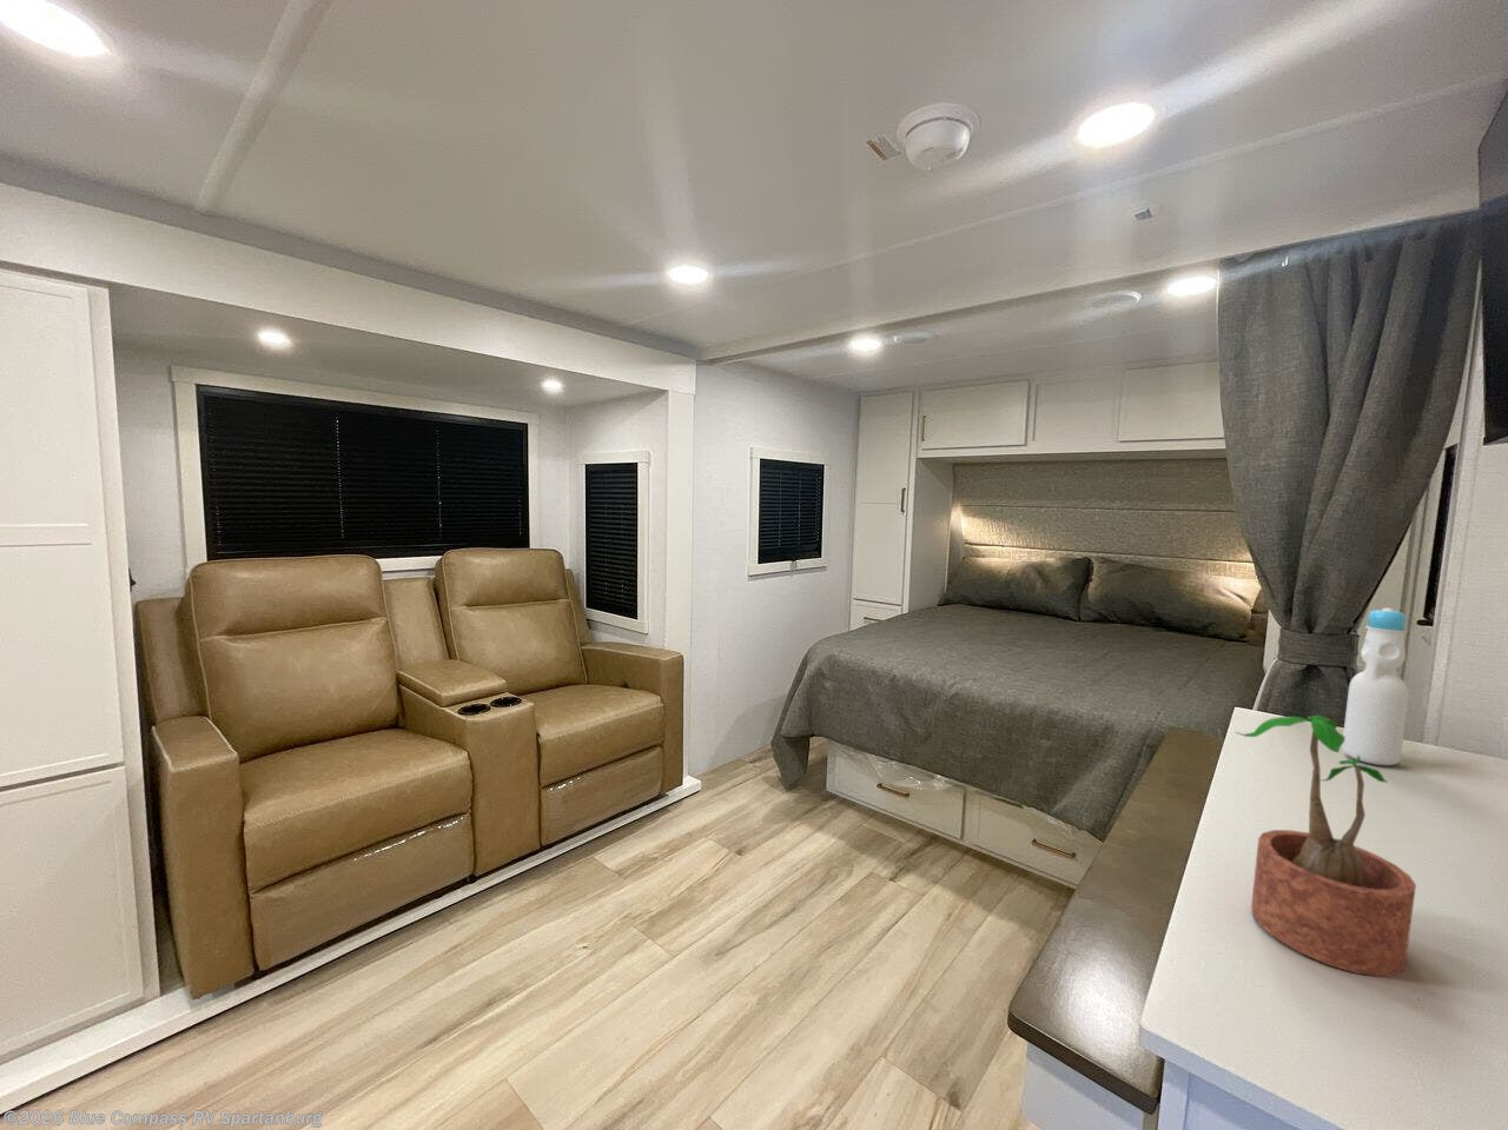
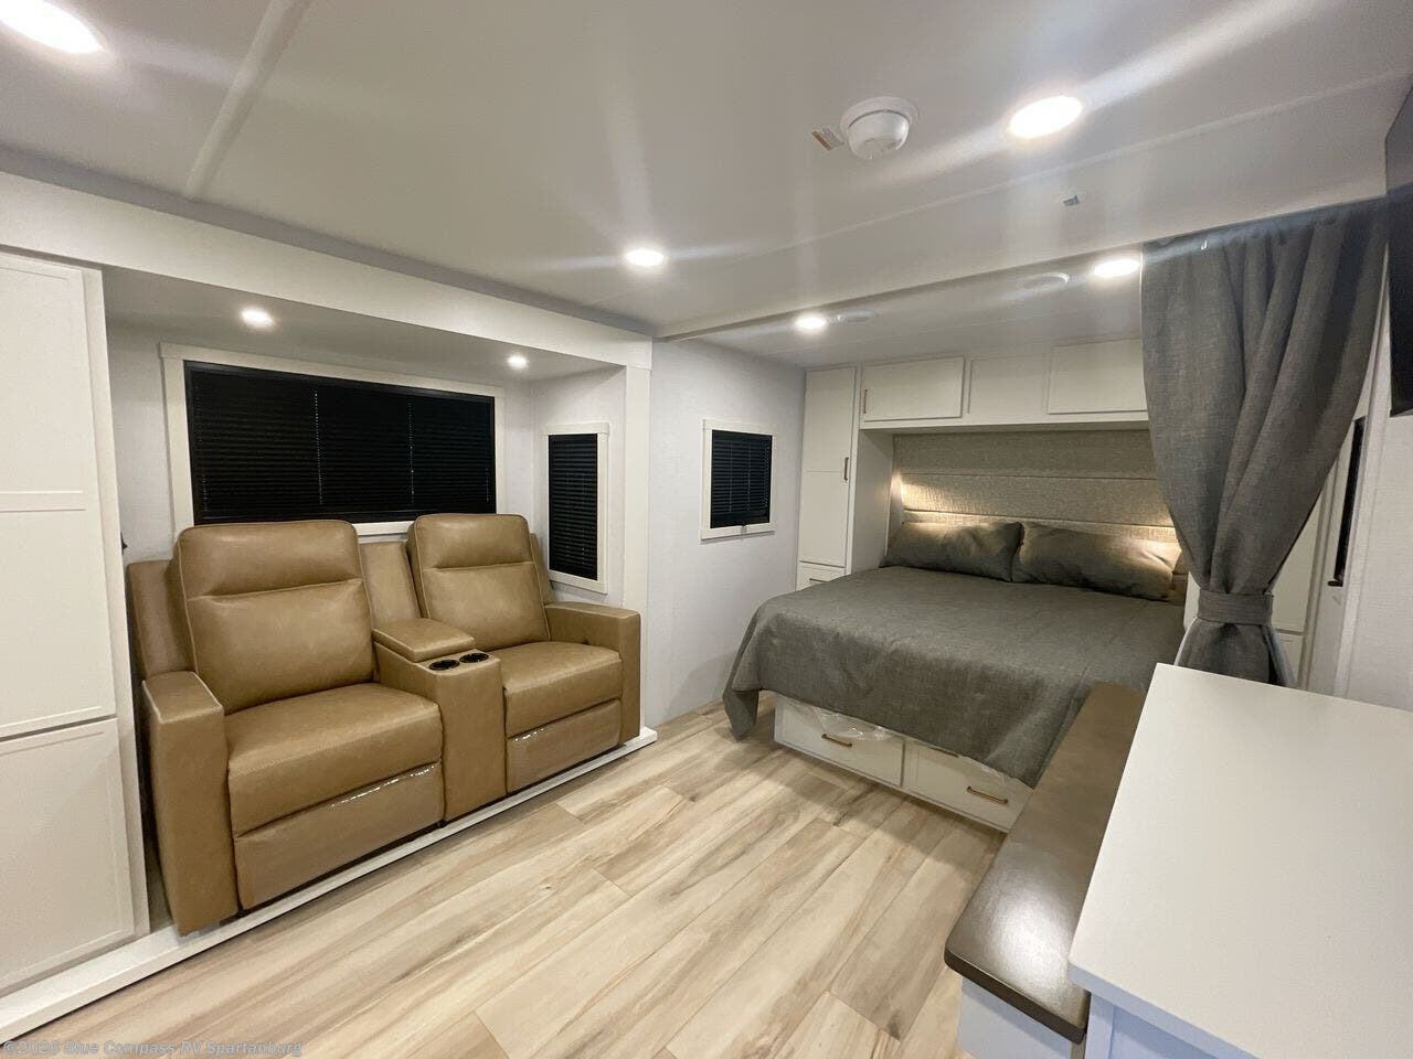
- potted plant (1314, 823)
- bottle (1379, 684)
